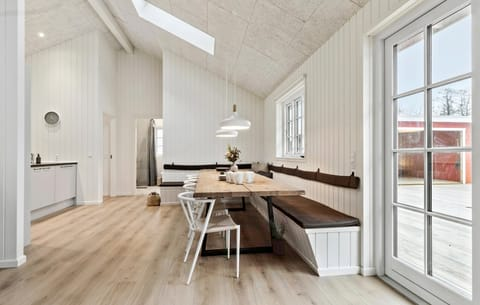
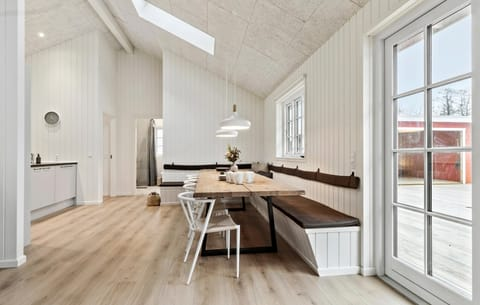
- potted plant (277, 236)
